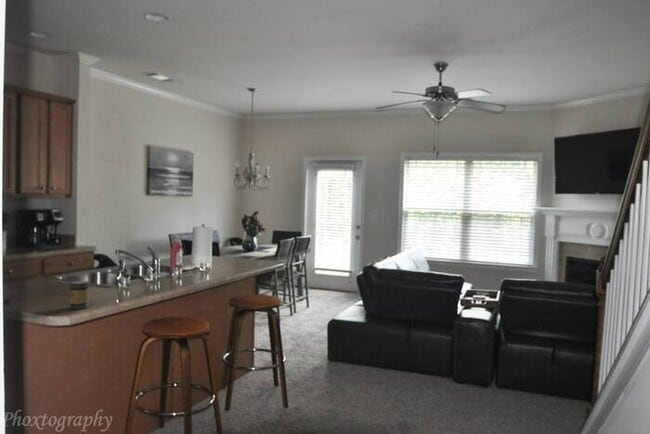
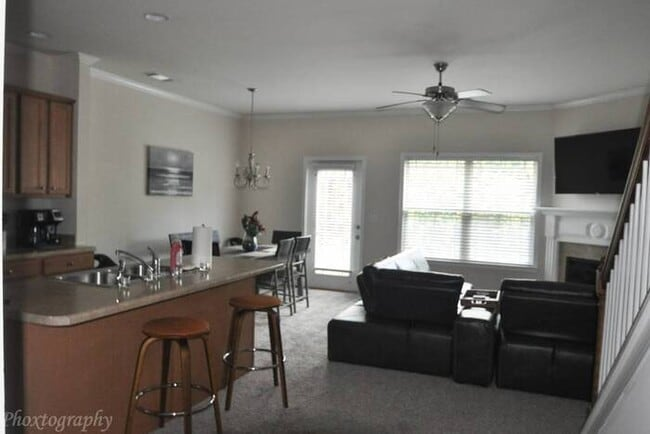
- jar (78, 294)
